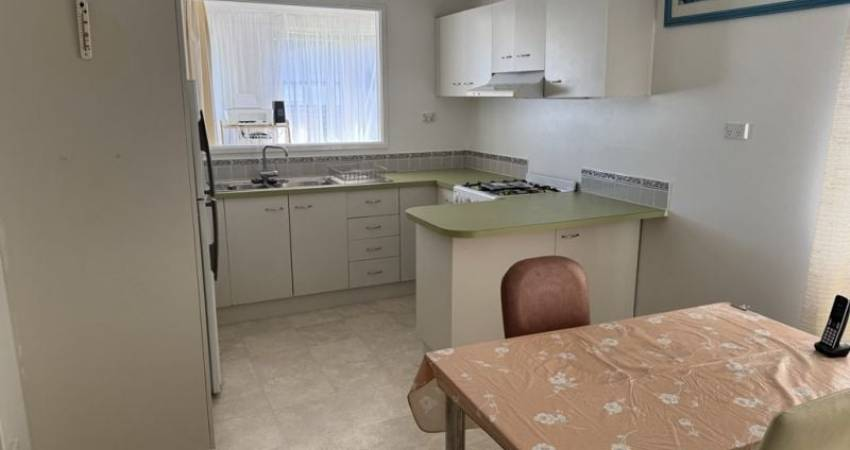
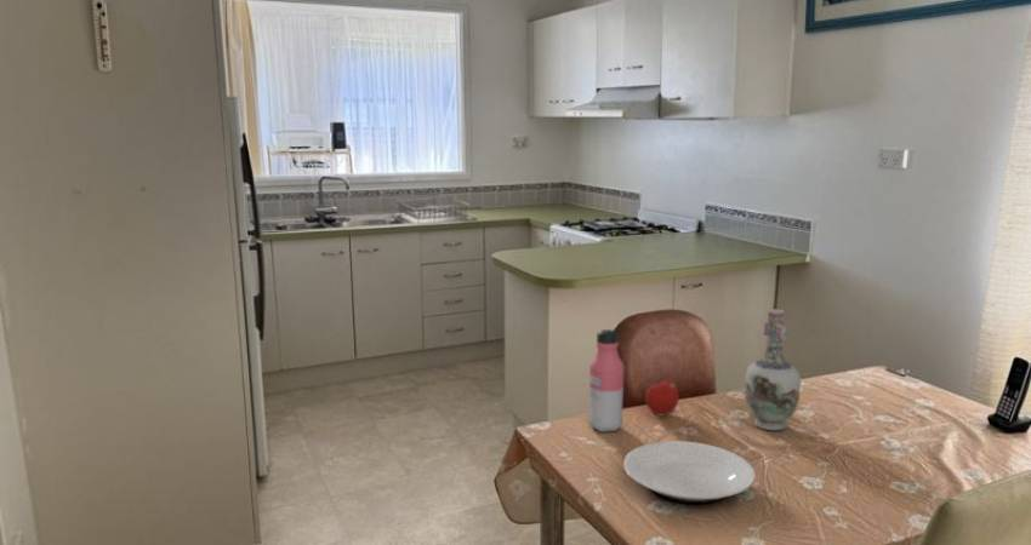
+ vase (773, 368)
+ fruit (661, 396)
+ plate (687, 475)
+ water bottle (606, 379)
